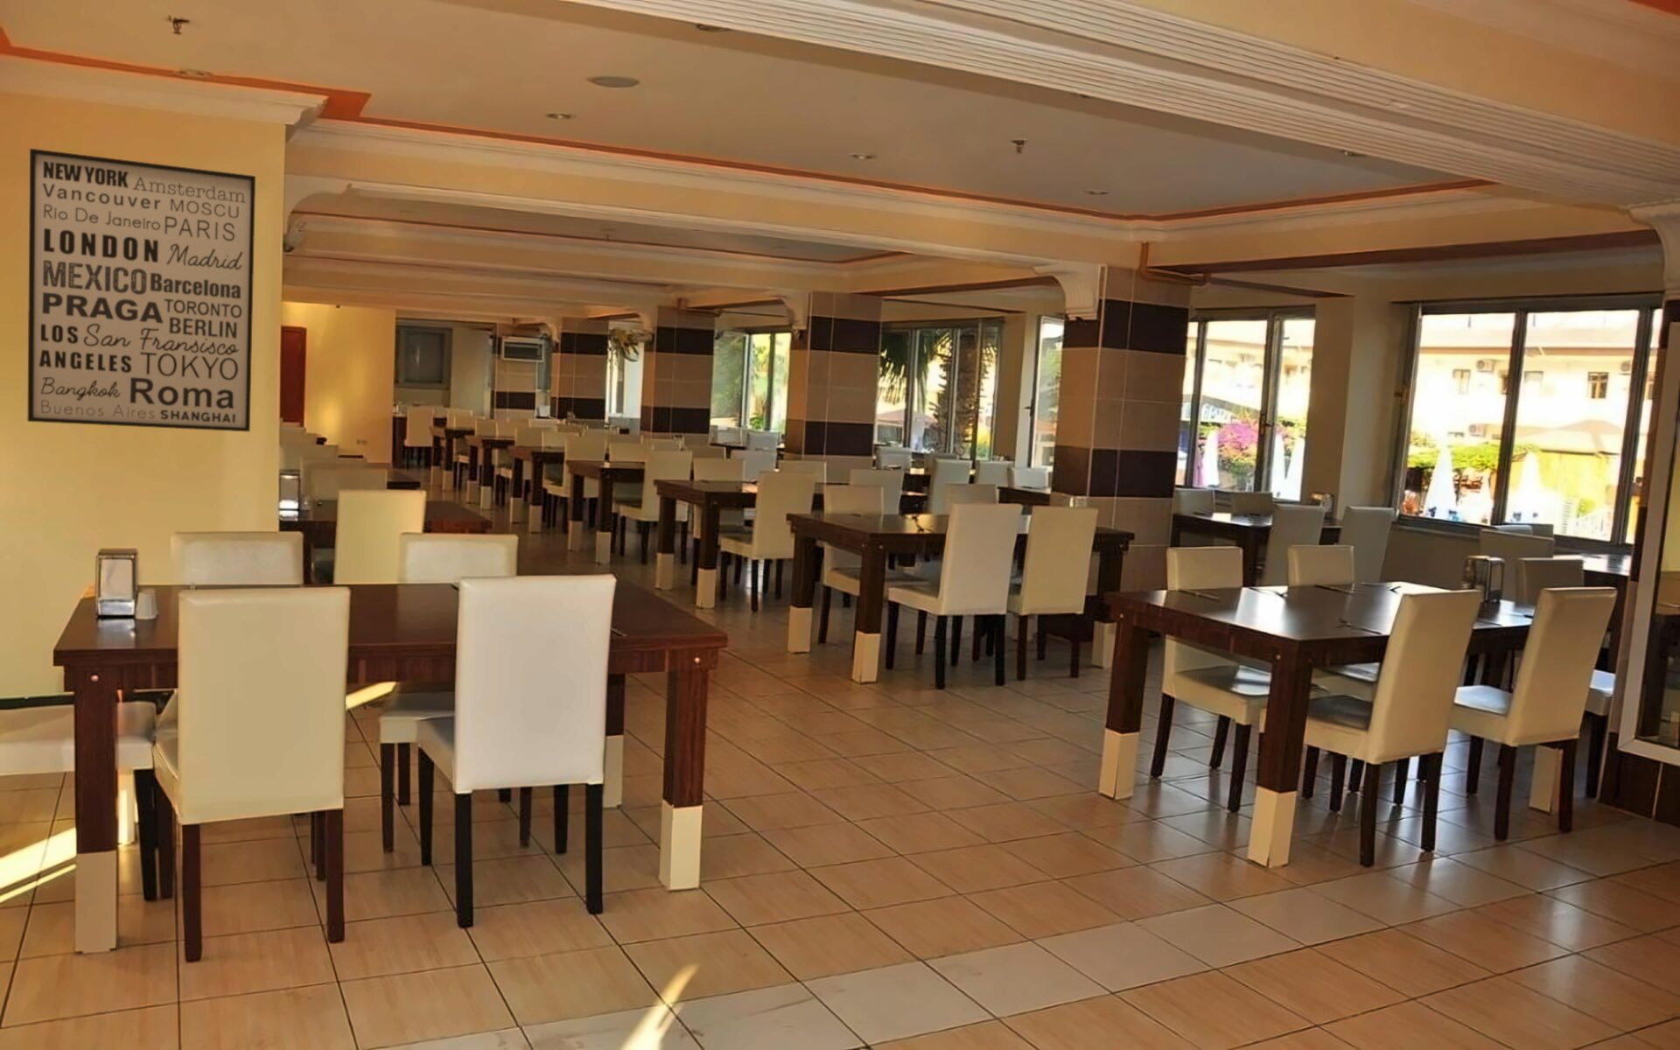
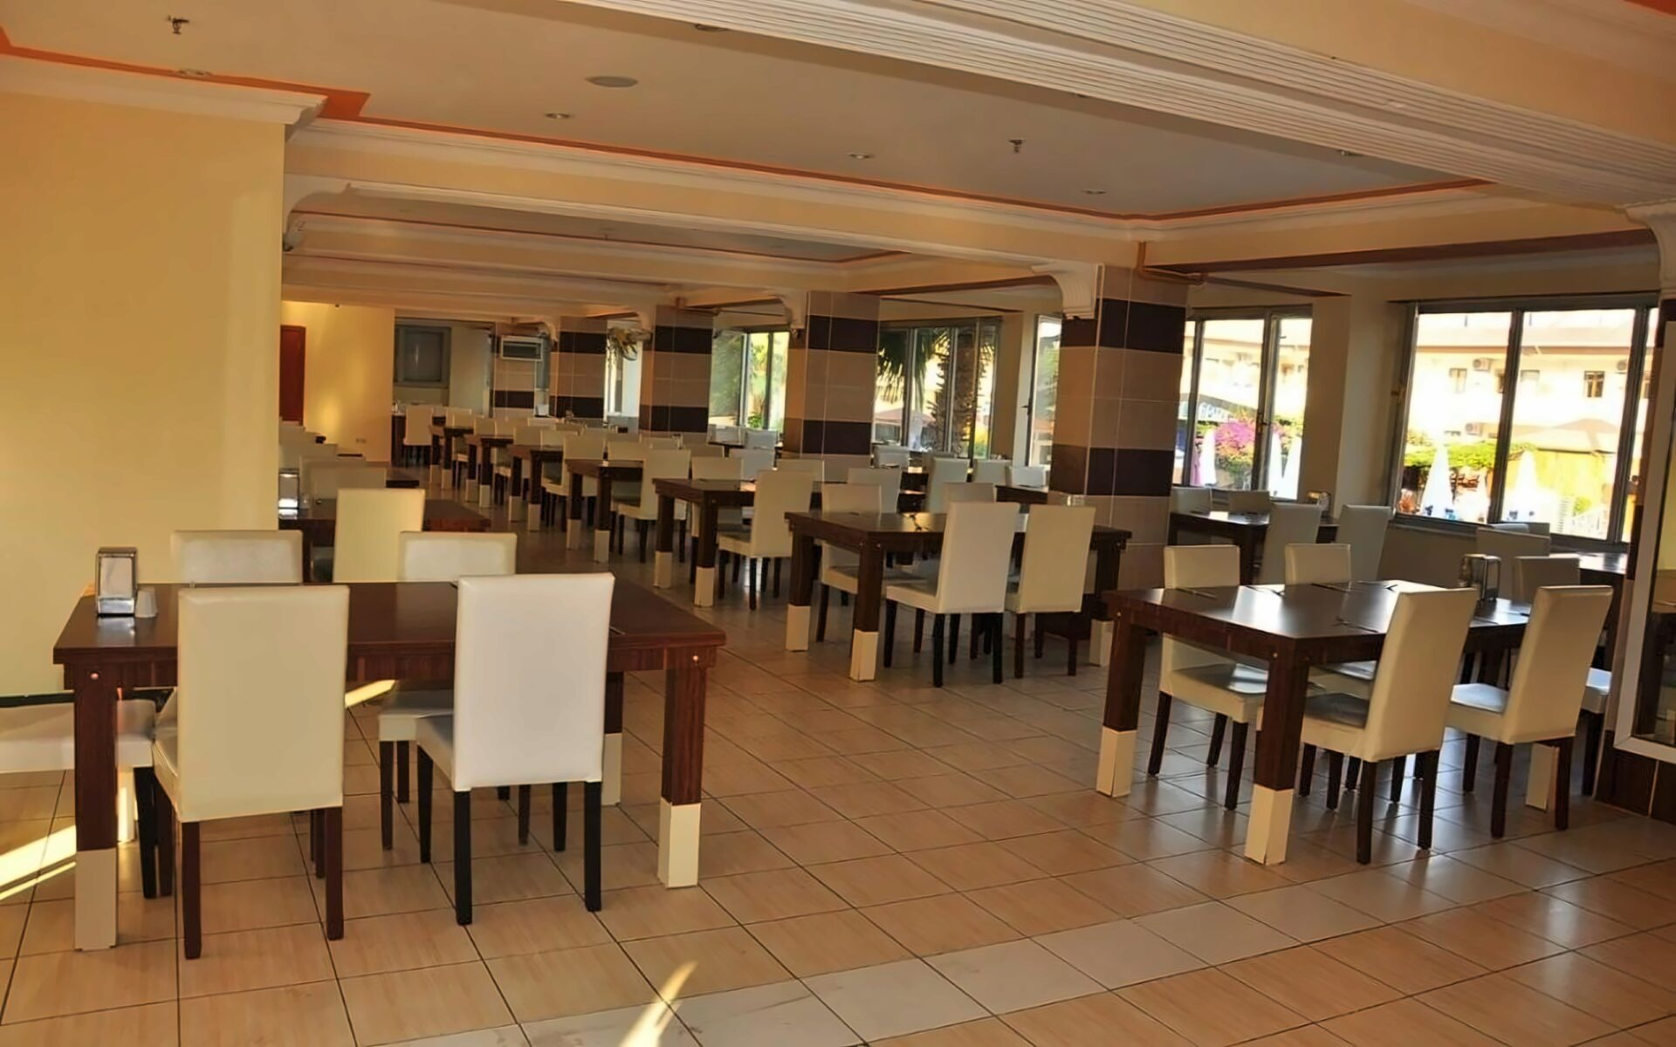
- wall art (144, 295)
